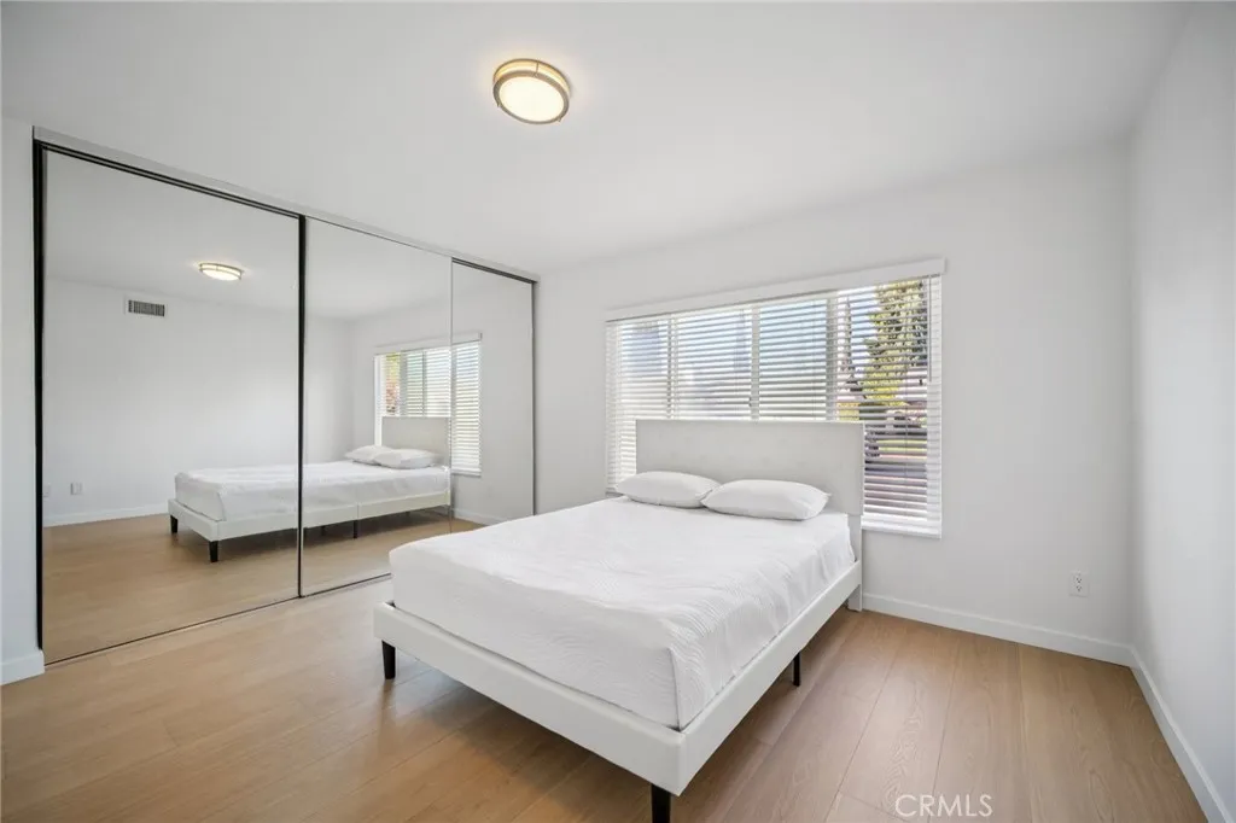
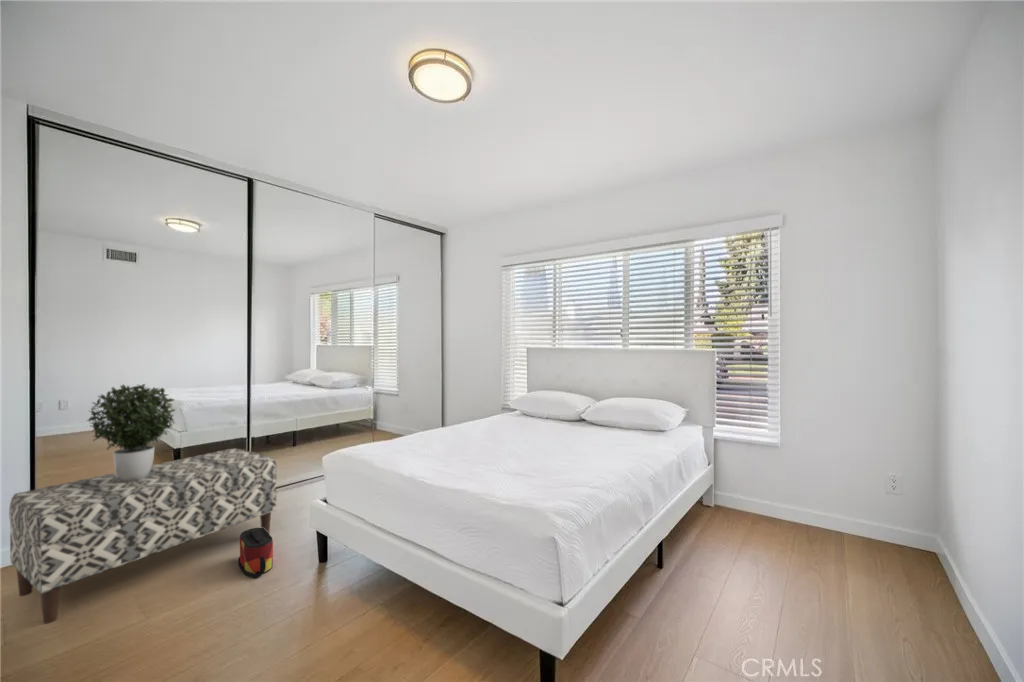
+ bag (255, 550)
+ bench (161, 516)
+ potted plant (133, 431)
